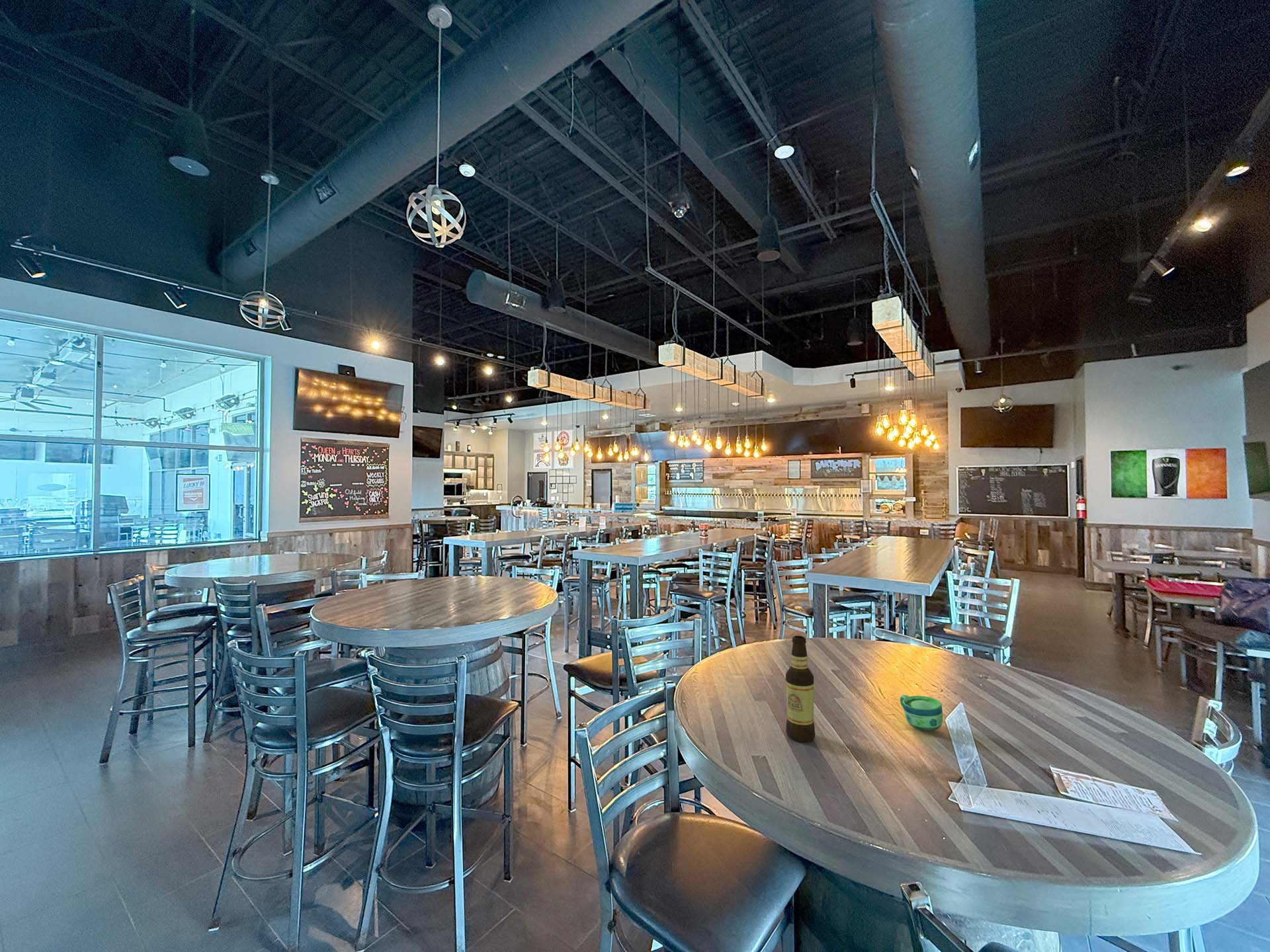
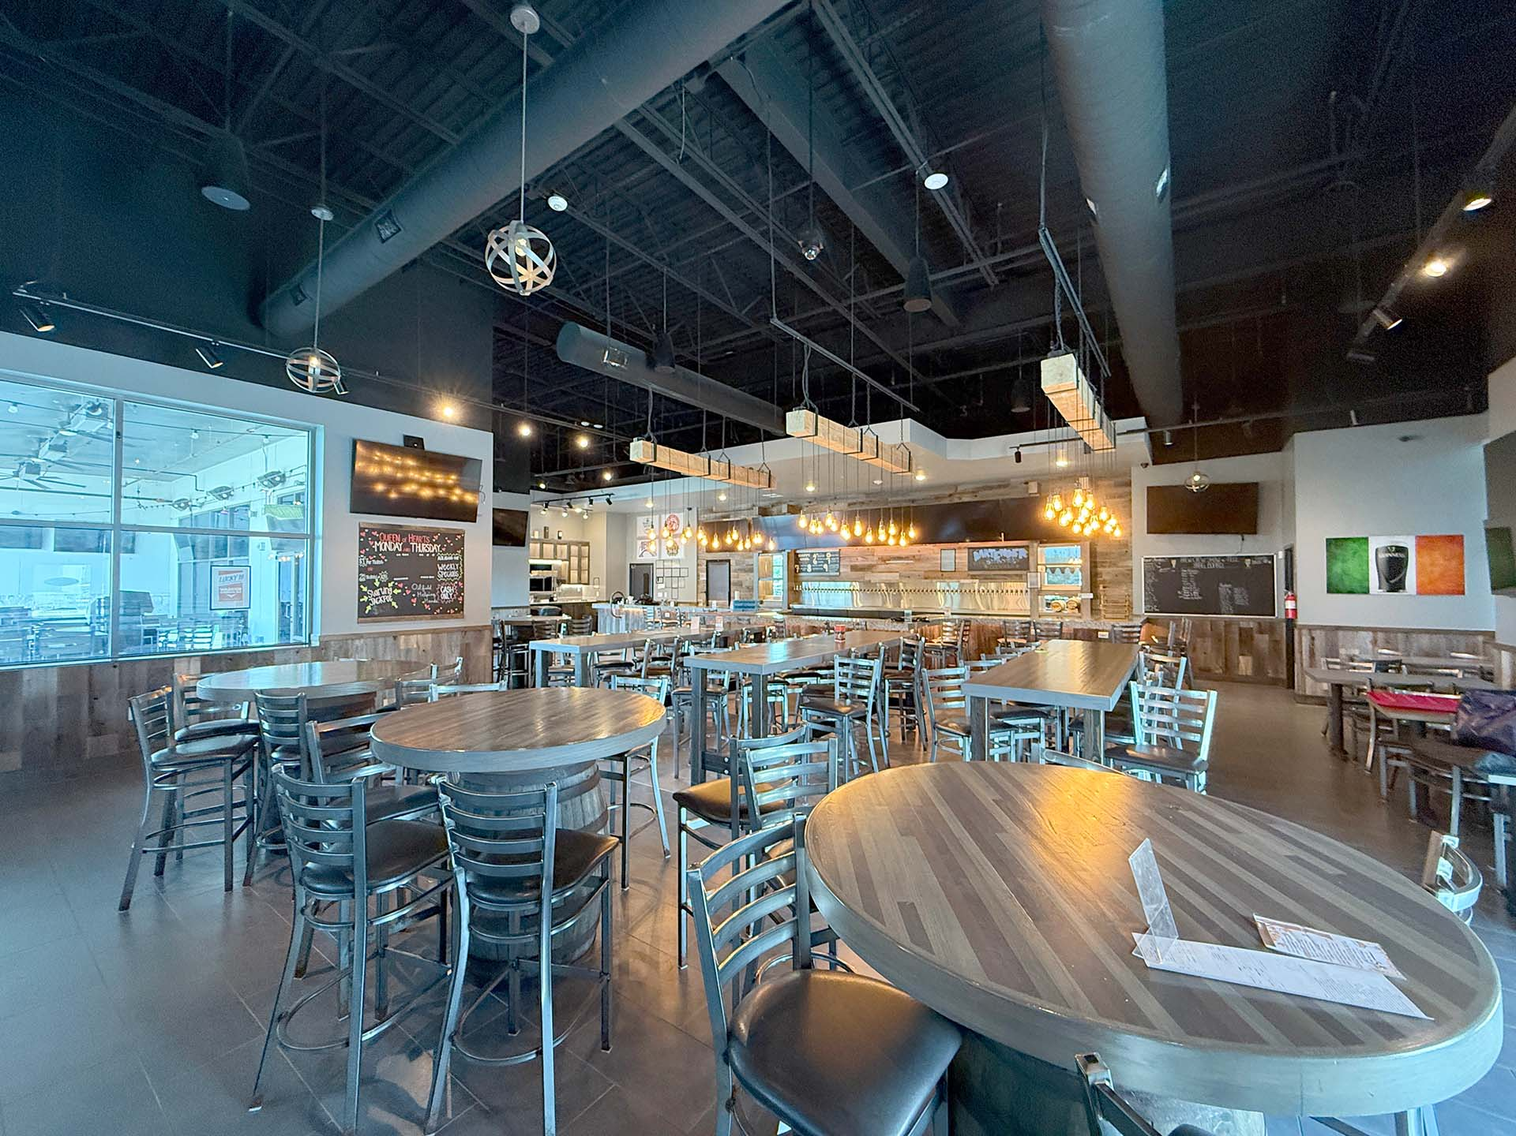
- cup (917, 712)
- bottle (800, 686)
